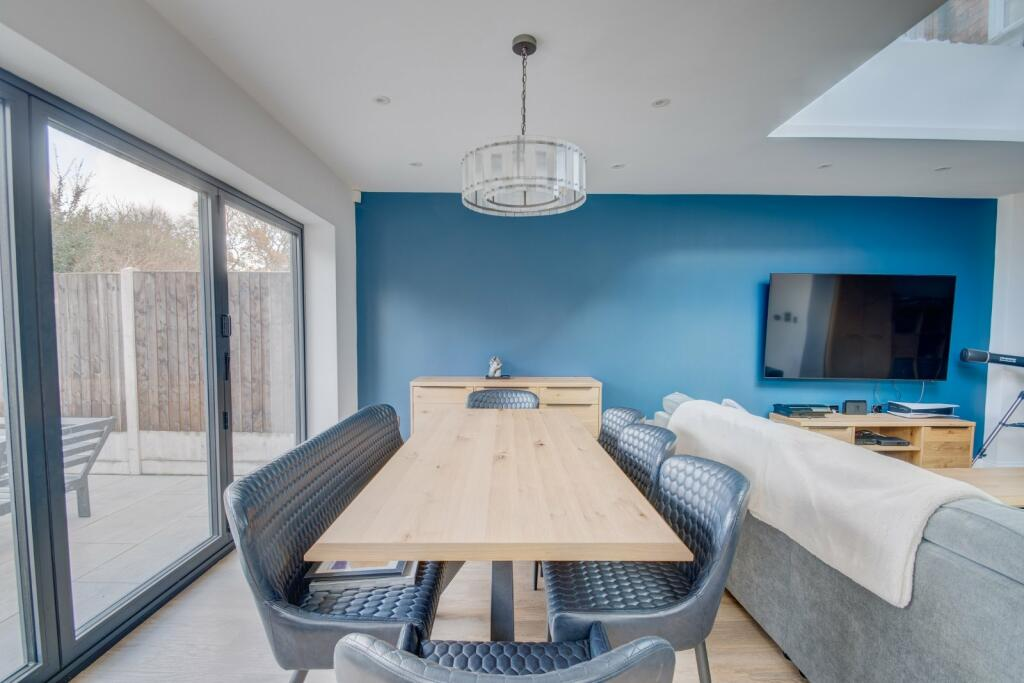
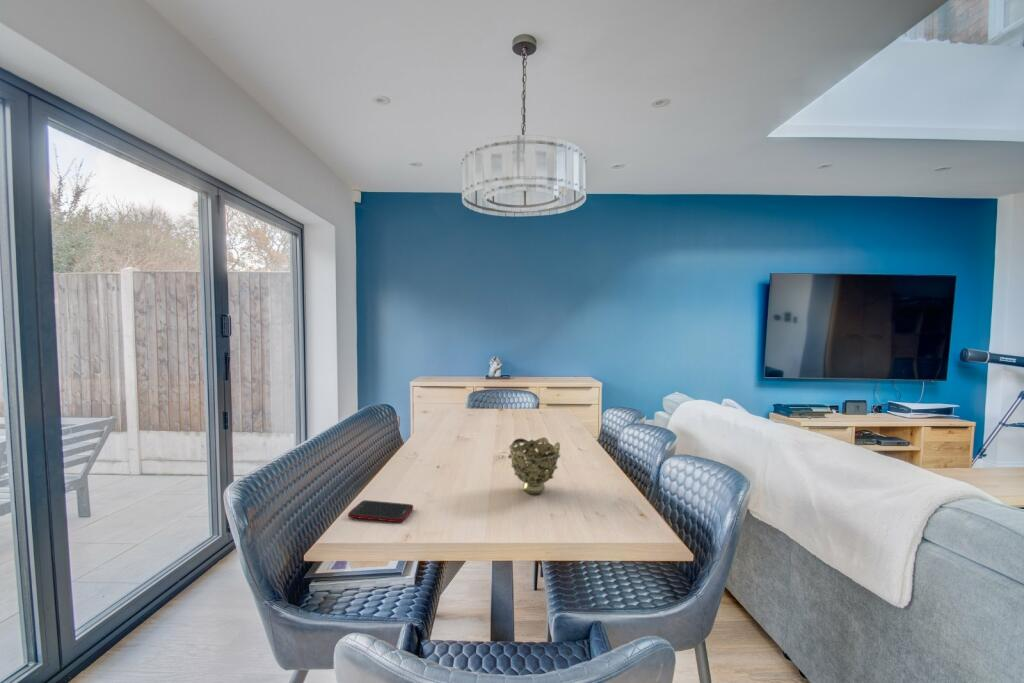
+ cell phone (381, 511)
+ decorative bowl (533, 467)
